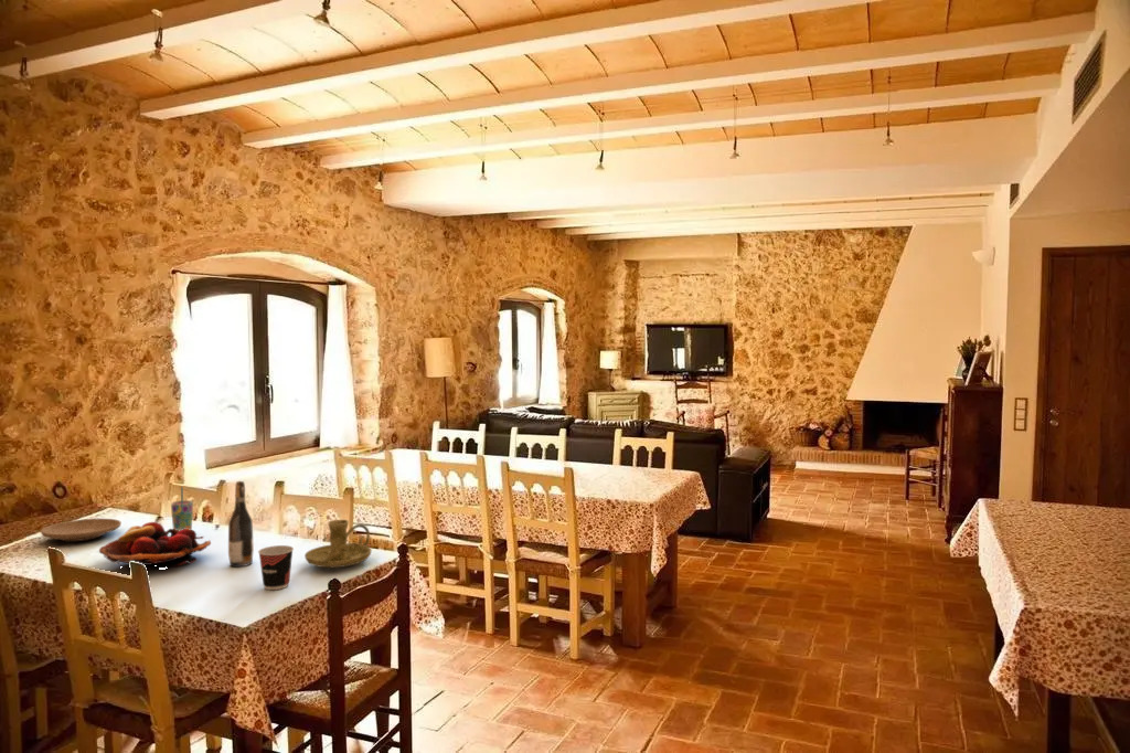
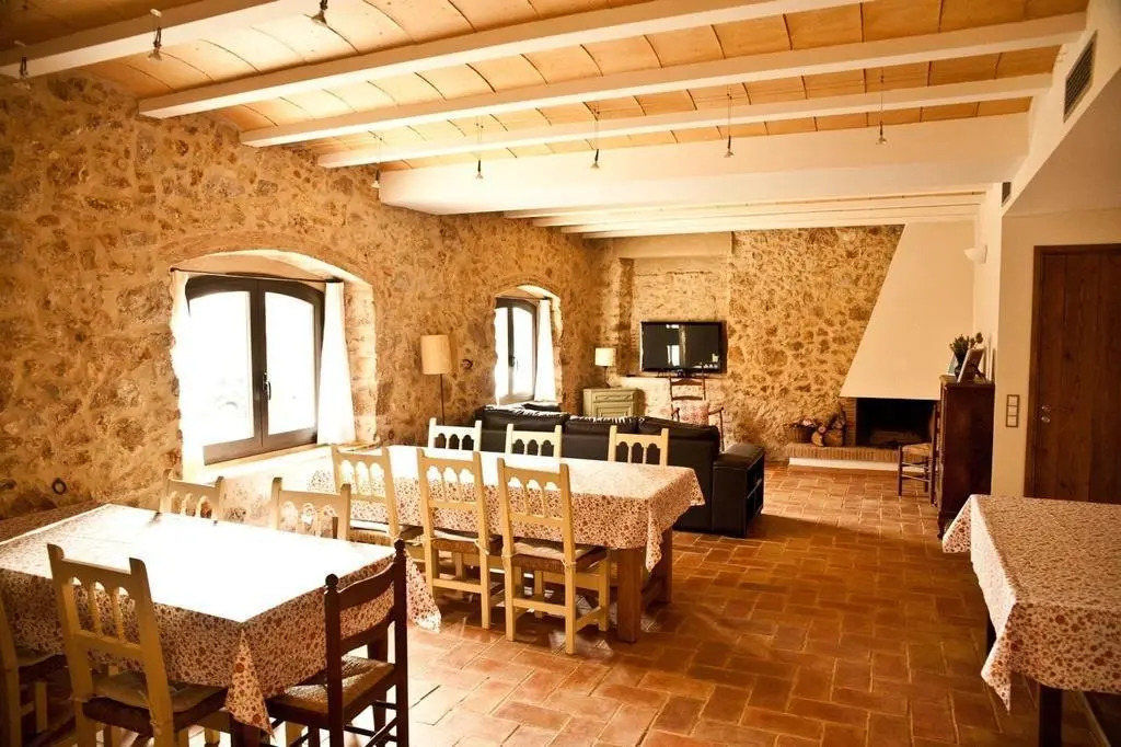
- plate (82, 531)
- candle holder (343, 540)
- fruit basket (153, 543)
- cup (182, 510)
- wine bottle (241, 522)
- cup (276, 568)
